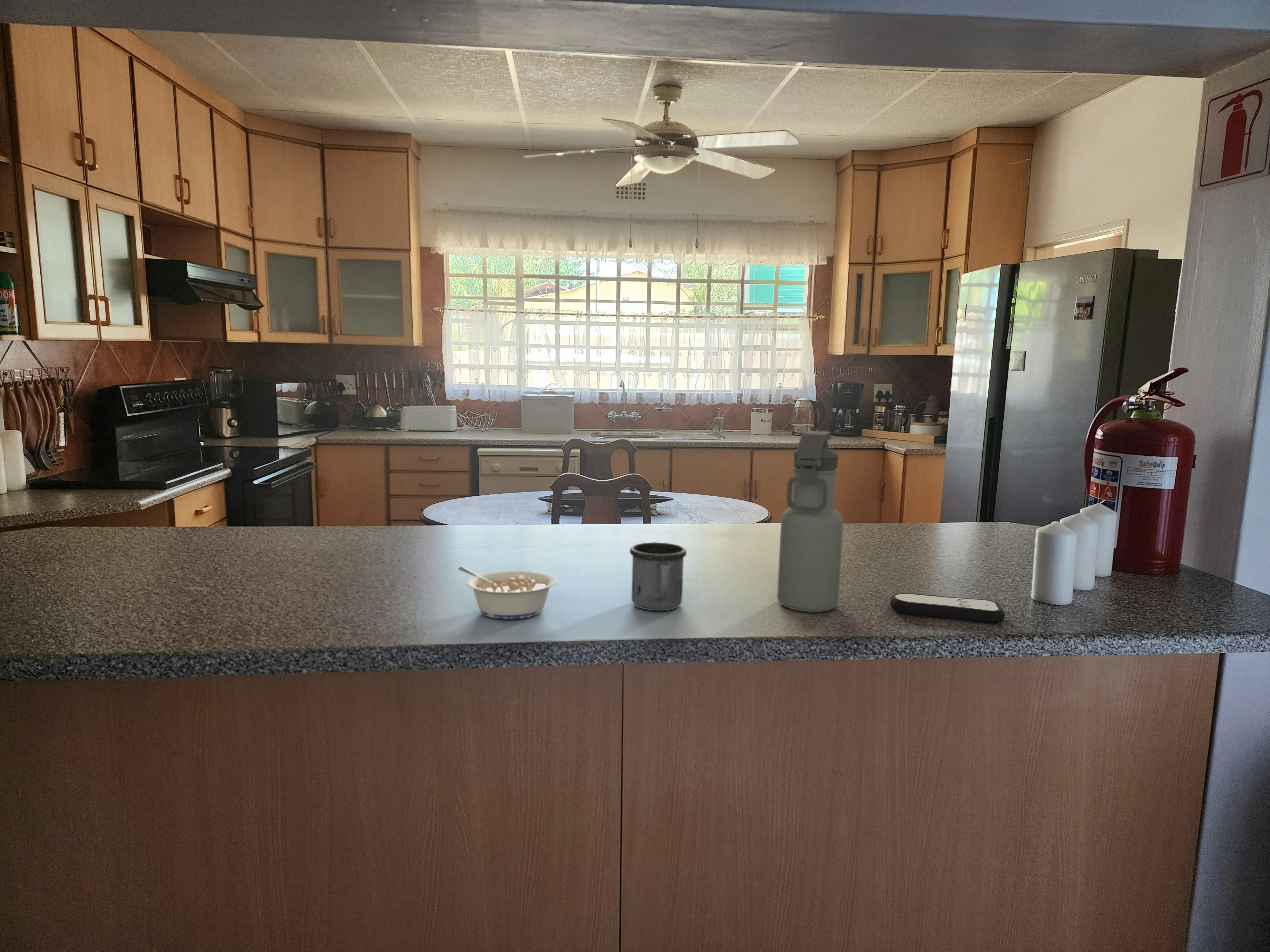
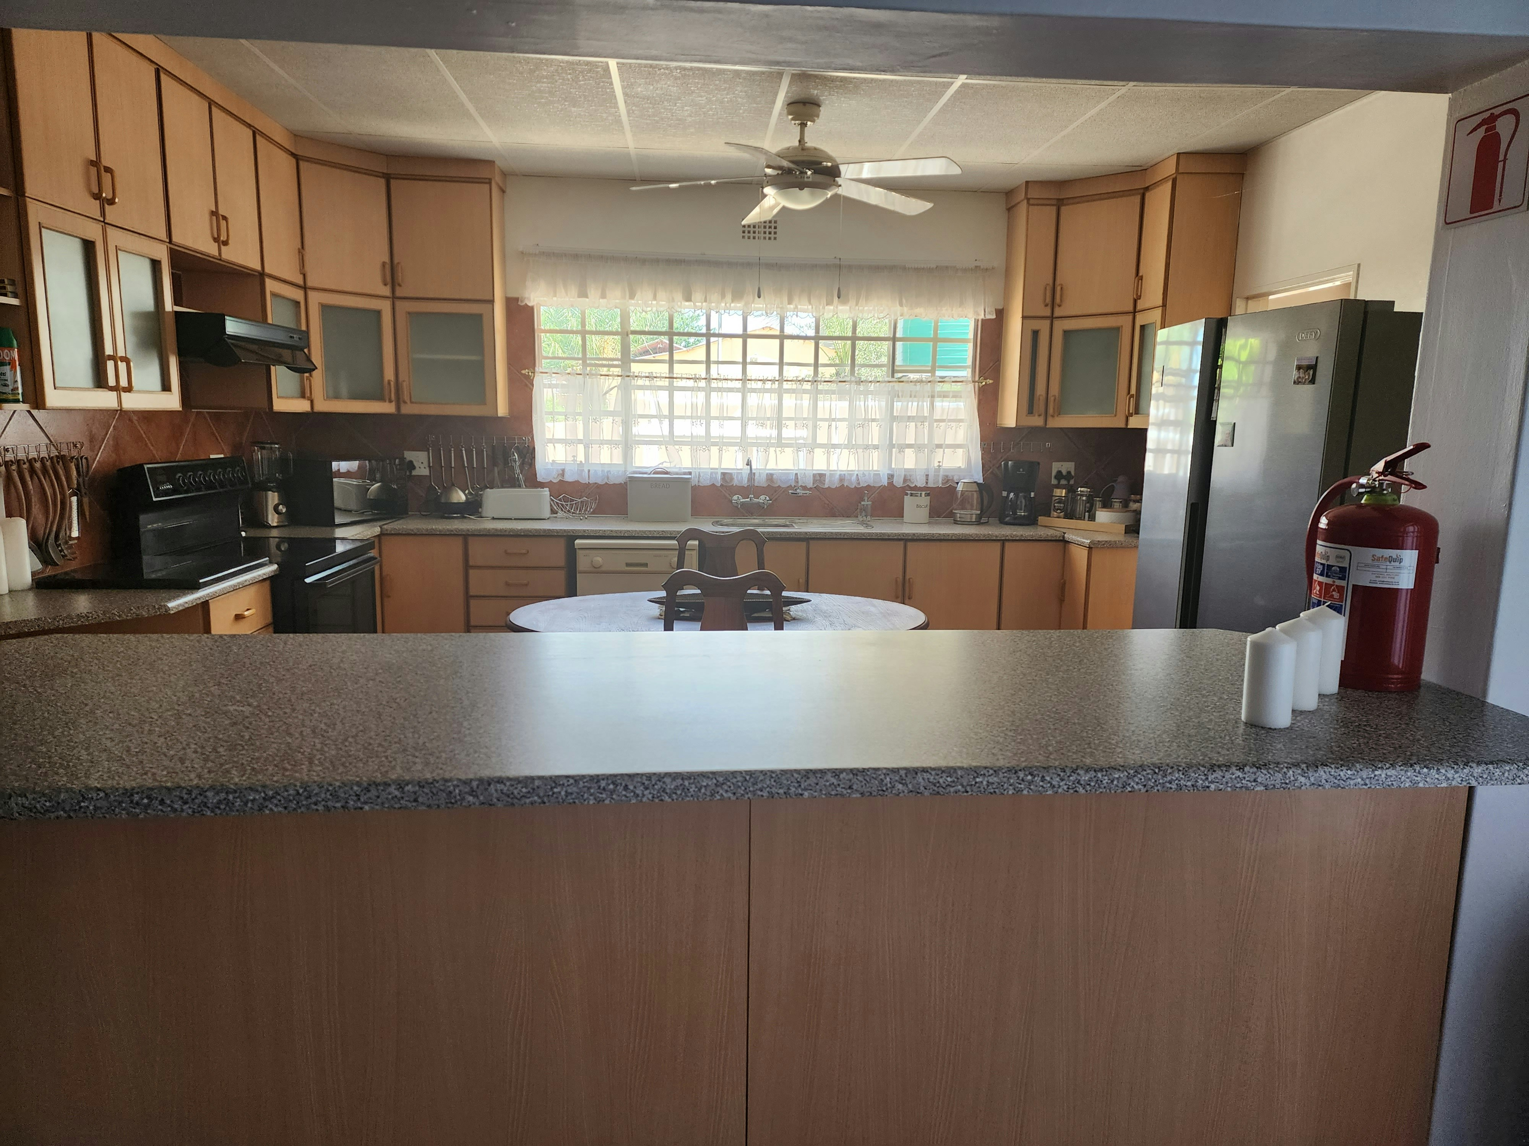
- water bottle (812, 520)
- remote control (946, 606)
- mug (659, 579)
- legume (508, 593)
